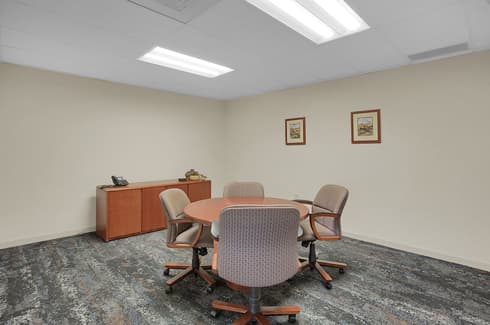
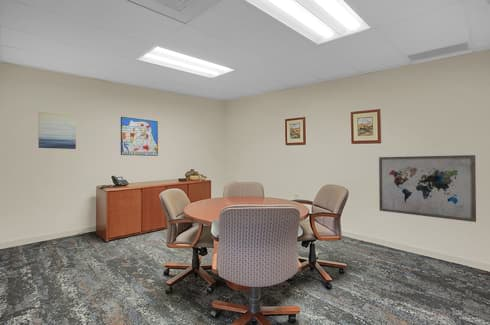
+ wall art (140, 137)
+ wall art (57, 131)
+ wall art (422, 185)
